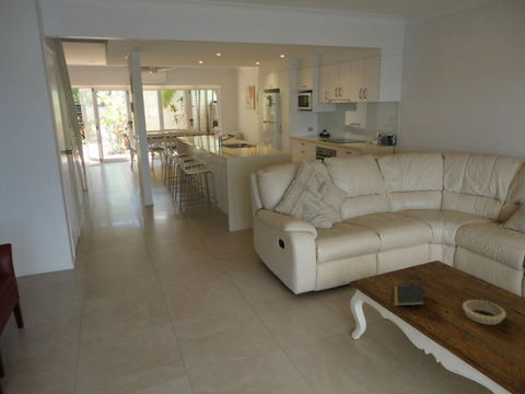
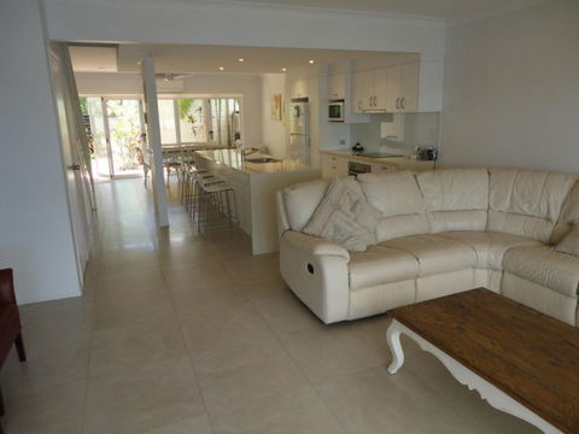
- notepad (407, 294)
- decorative bowl (482, 310)
